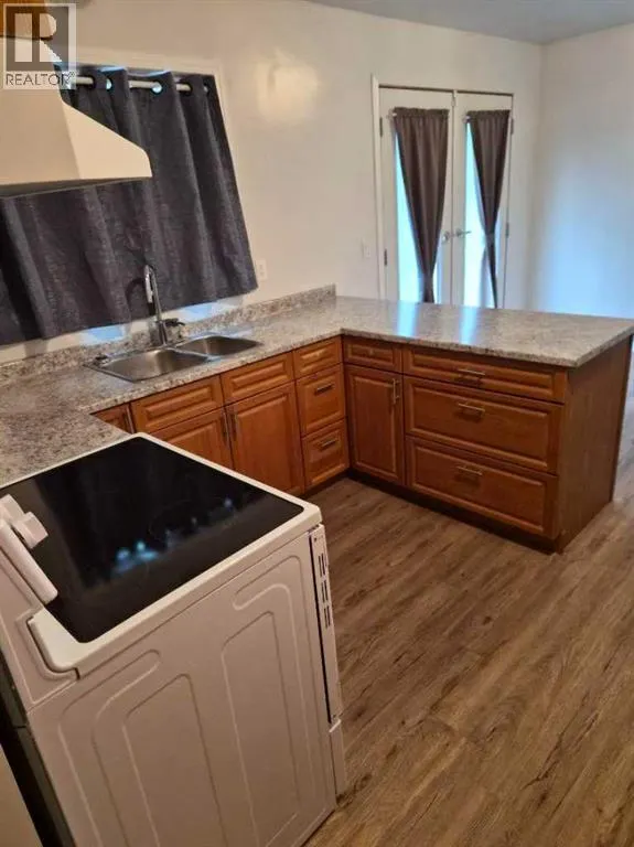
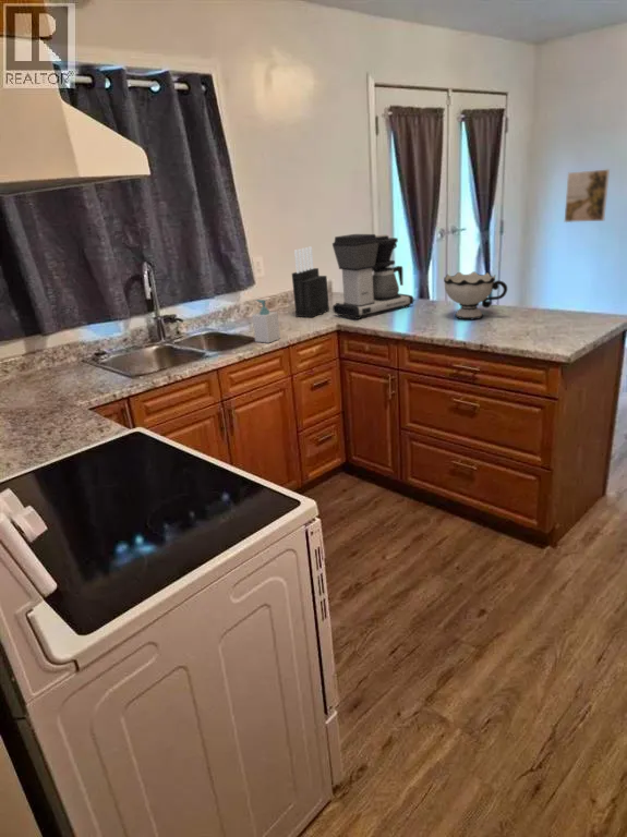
+ coffee maker (372, 272)
+ bowl (474, 296)
+ knife block (311, 281)
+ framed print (586, 196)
+ soap bottle (265, 319)
